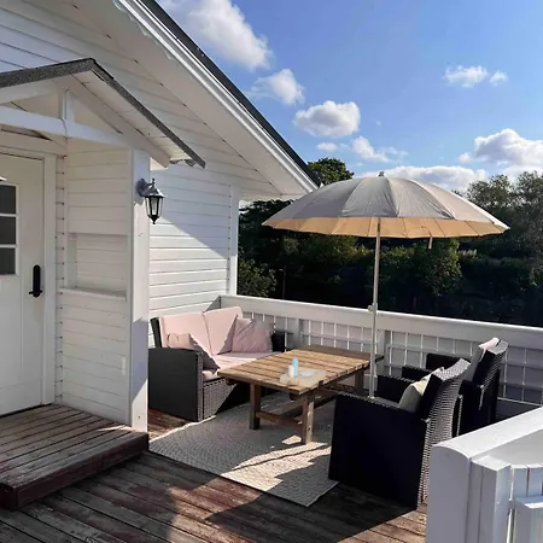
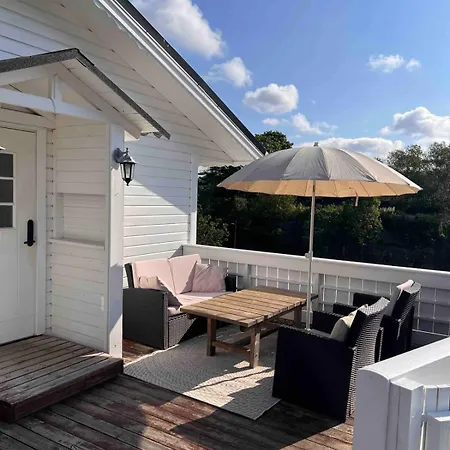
- serving tray (303, 368)
